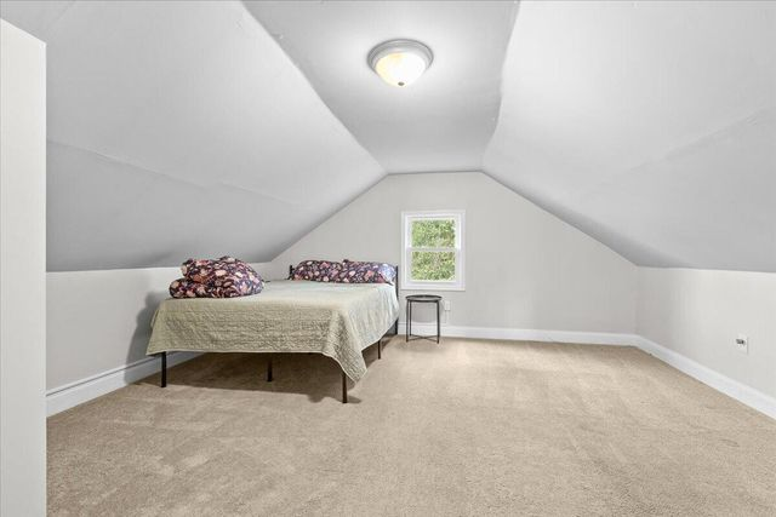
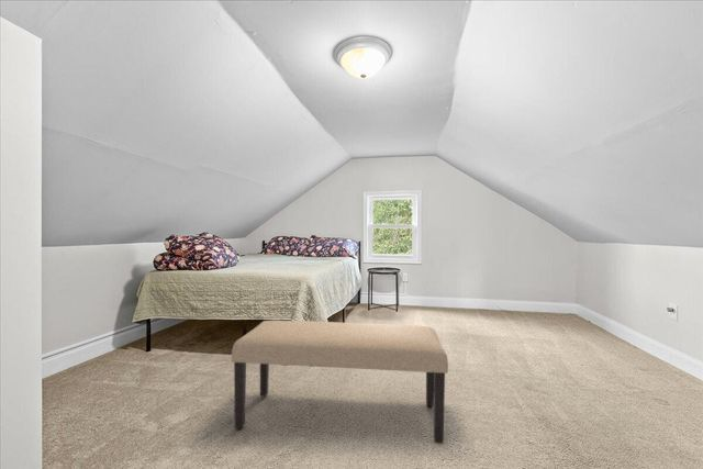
+ bench (341, 367)
